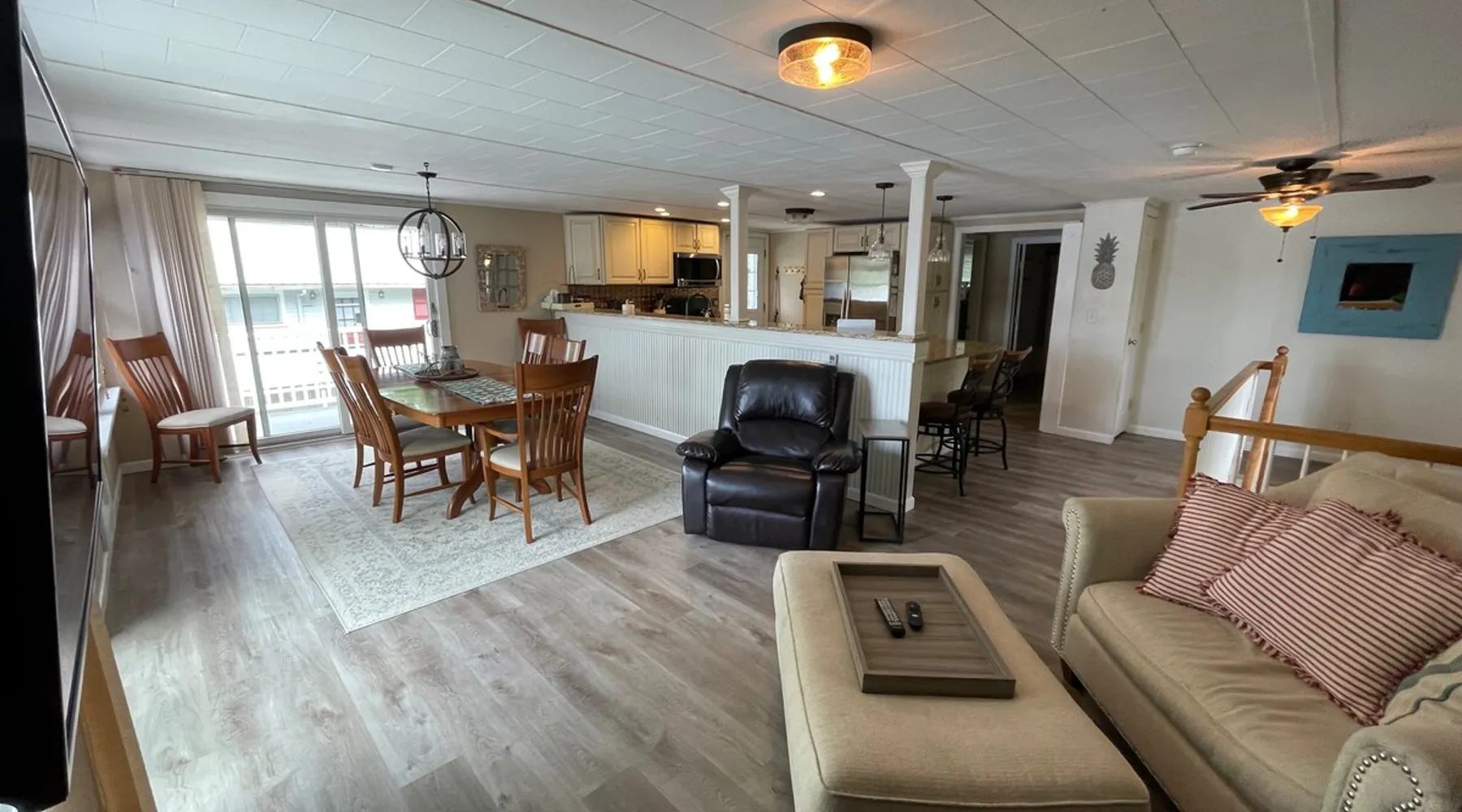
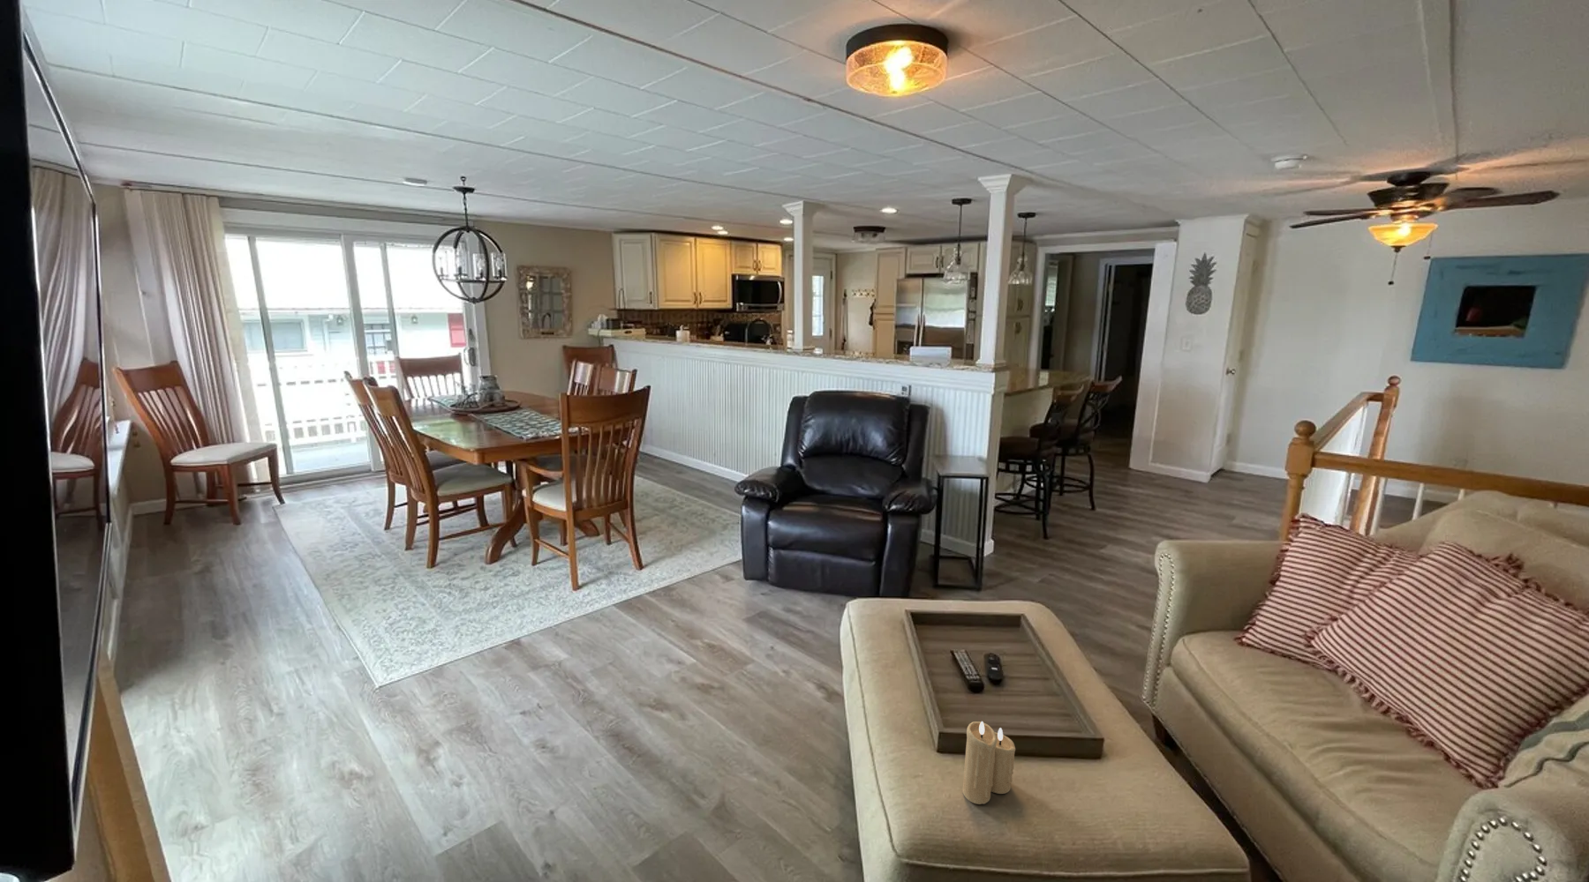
+ candle (990, 753)
